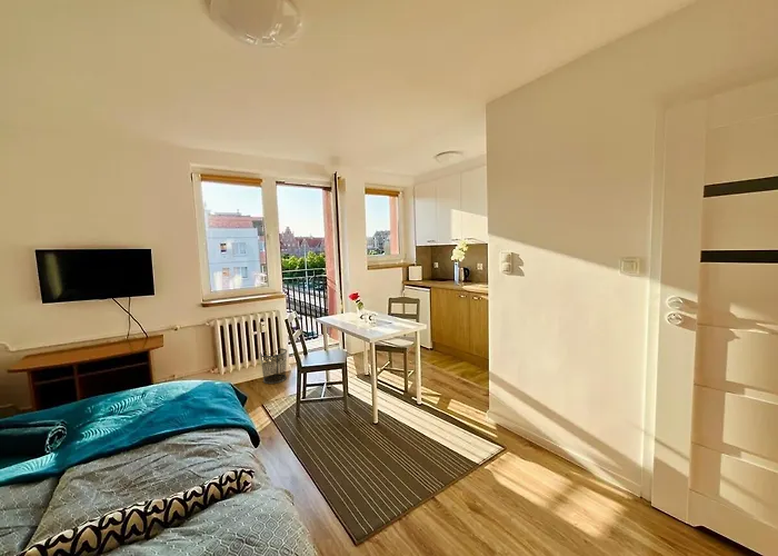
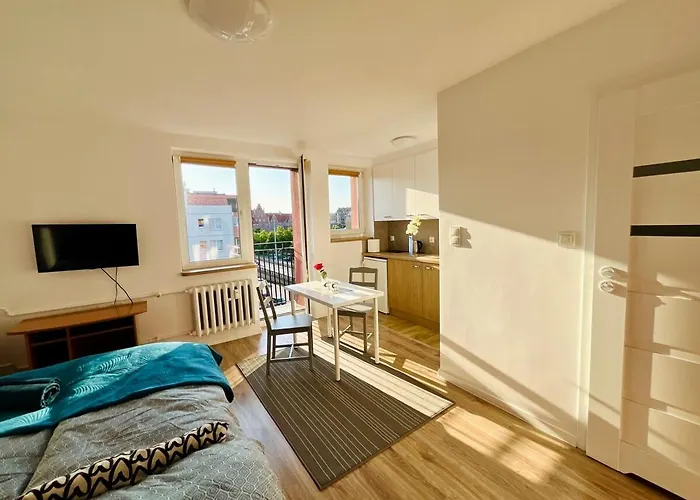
- waste bin (273, 365)
